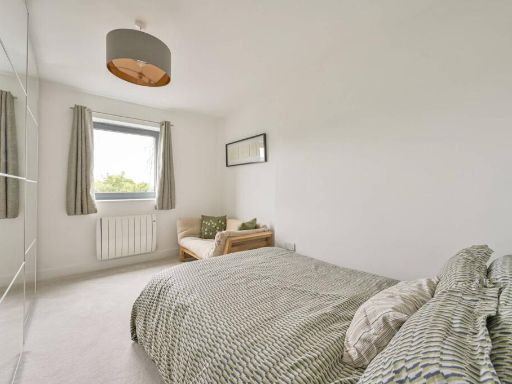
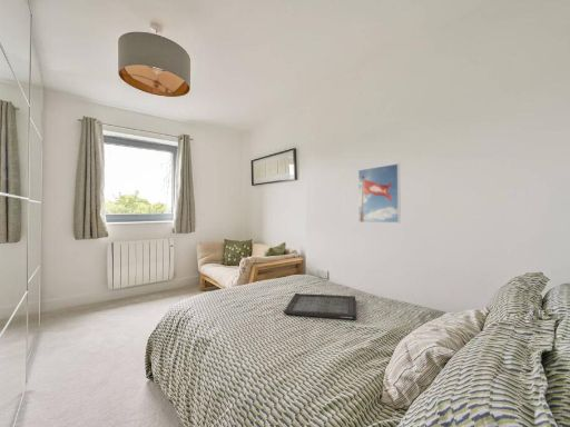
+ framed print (377, 195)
+ serving tray (322, 304)
